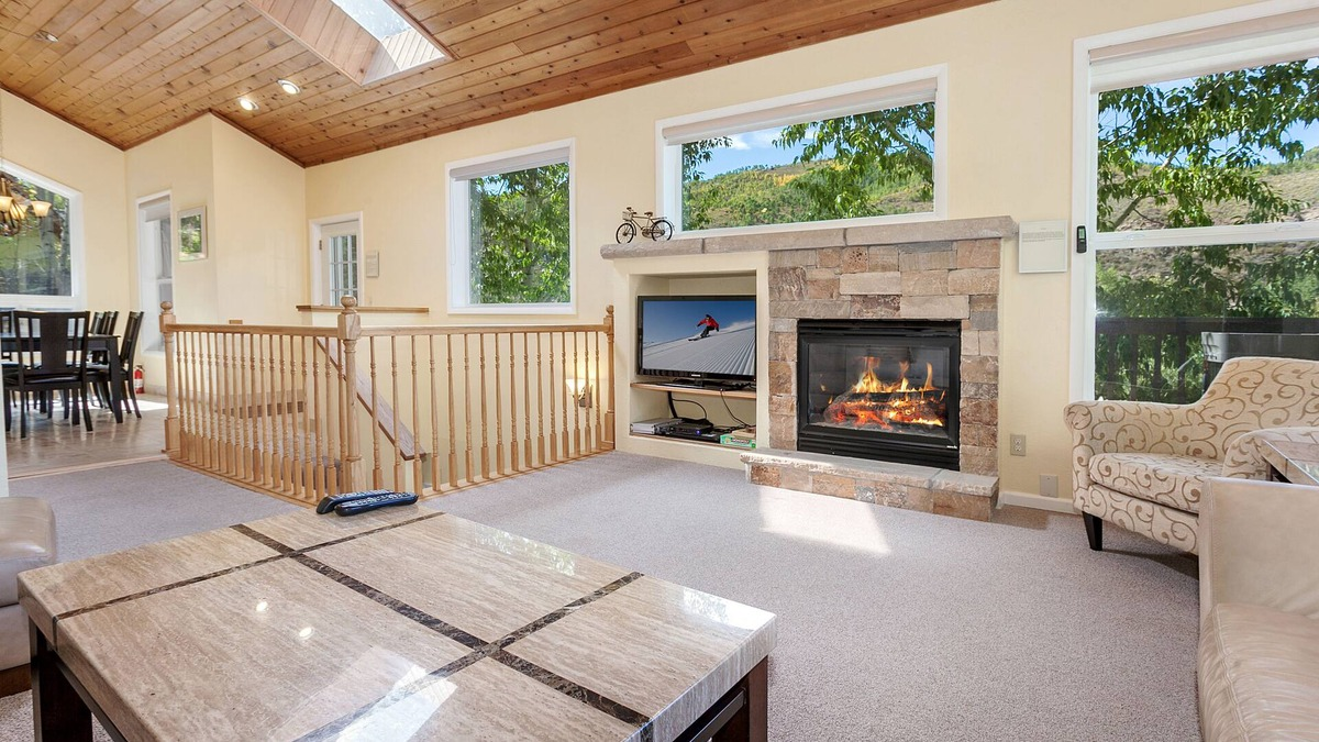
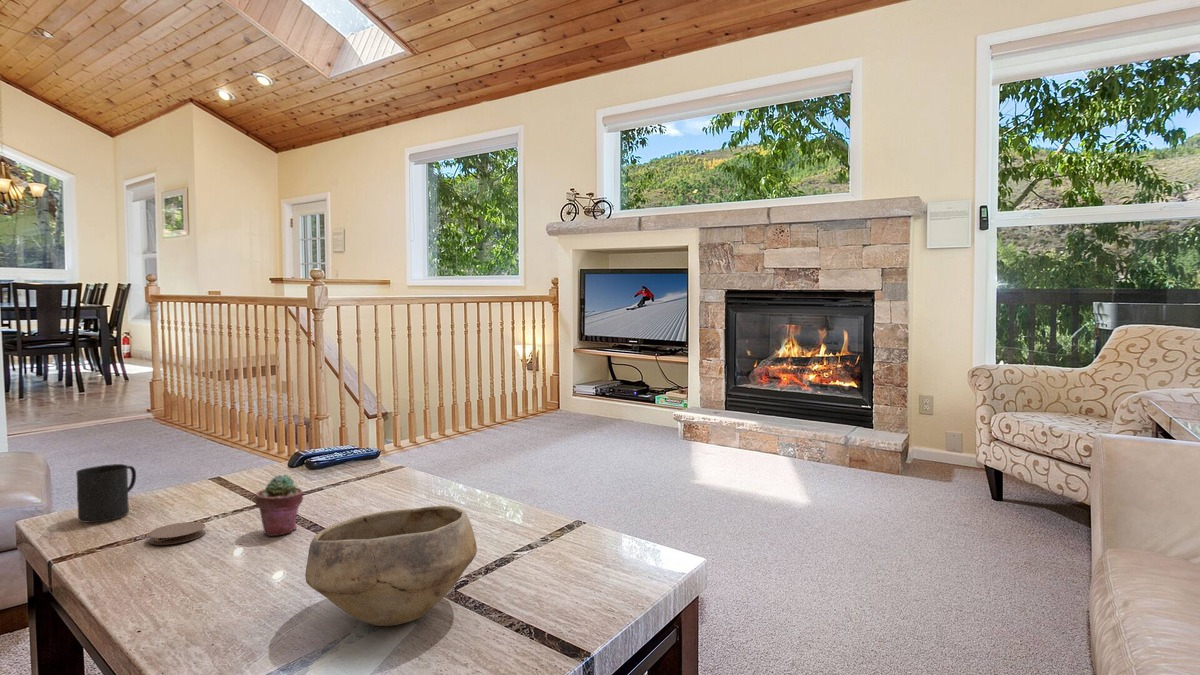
+ potted succulent (279, 503)
+ bowl (393, 564)
+ mug (109, 491)
+ coaster (177, 532)
